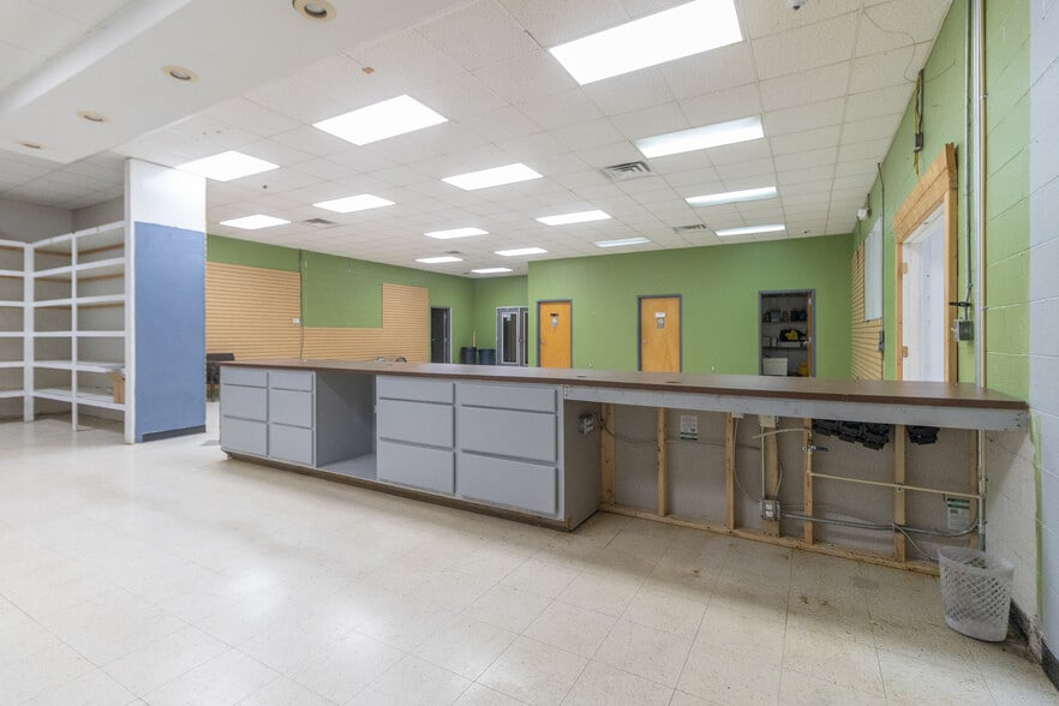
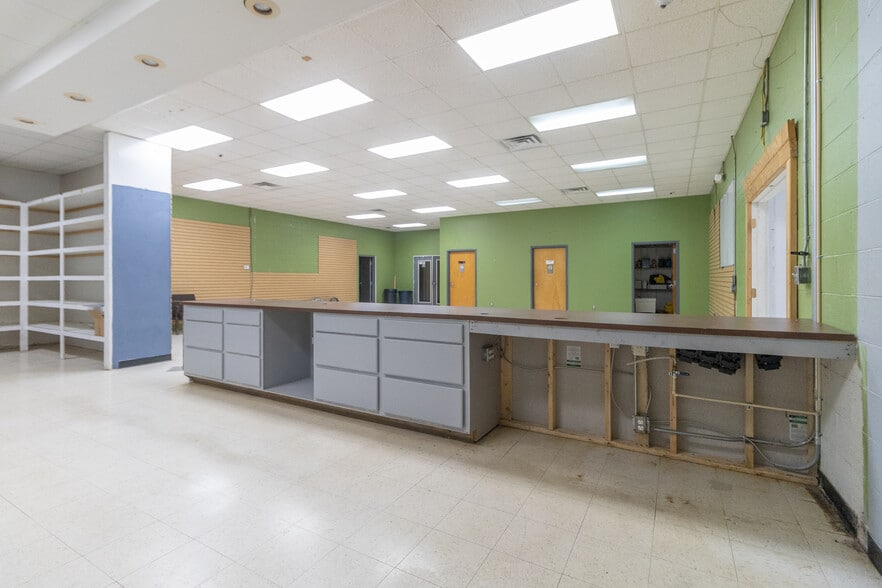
- wastebasket (974, 593)
